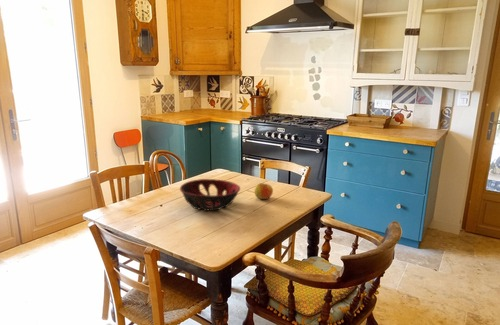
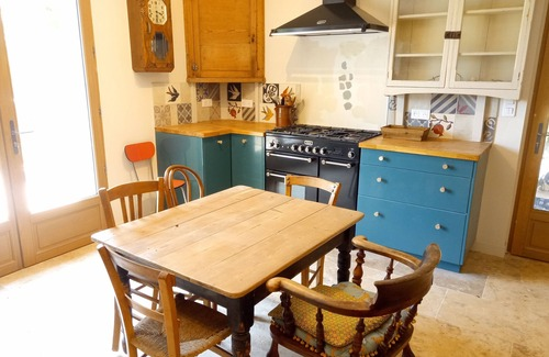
- apple (263, 191)
- decorative bowl (210, 195)
